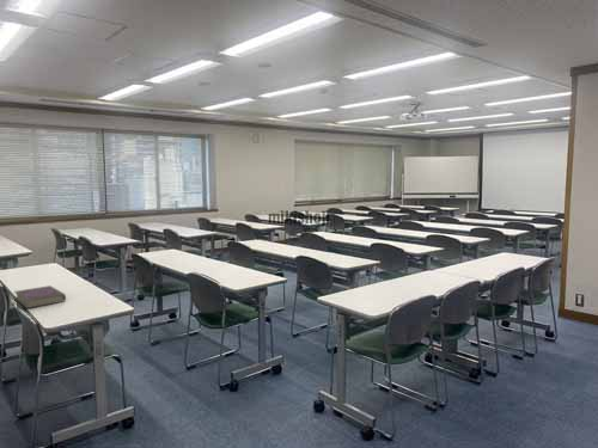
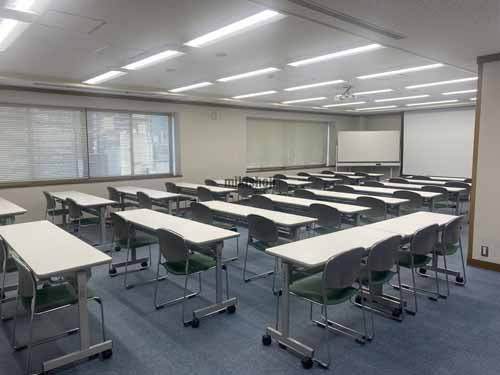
- book (39, 295)
